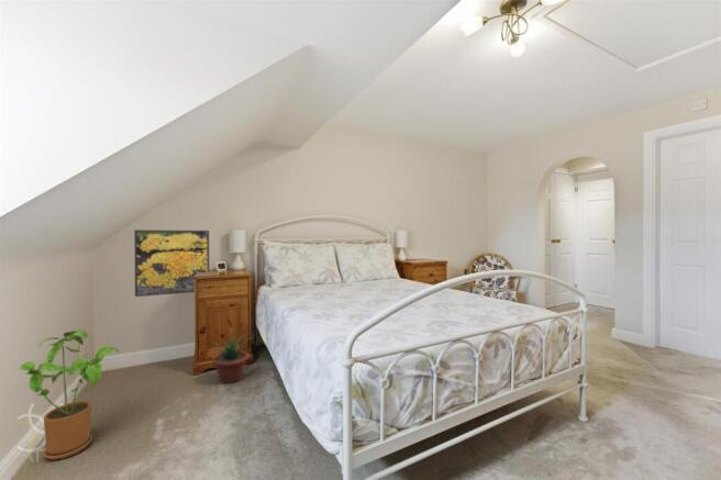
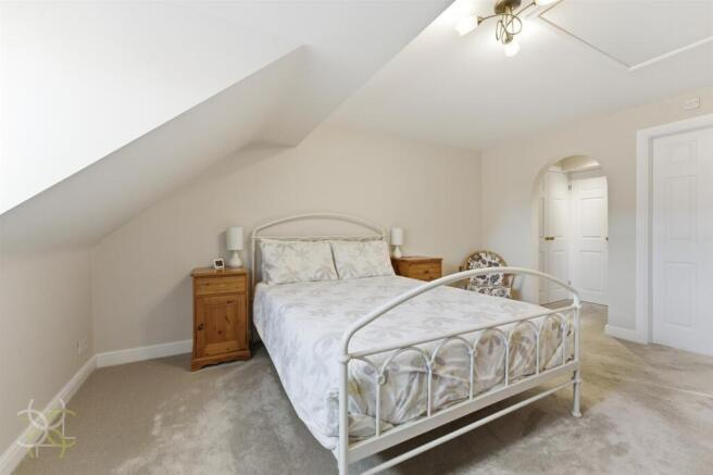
- potted plant (229, 358)
- house plant (75, 389)
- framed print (174, 261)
